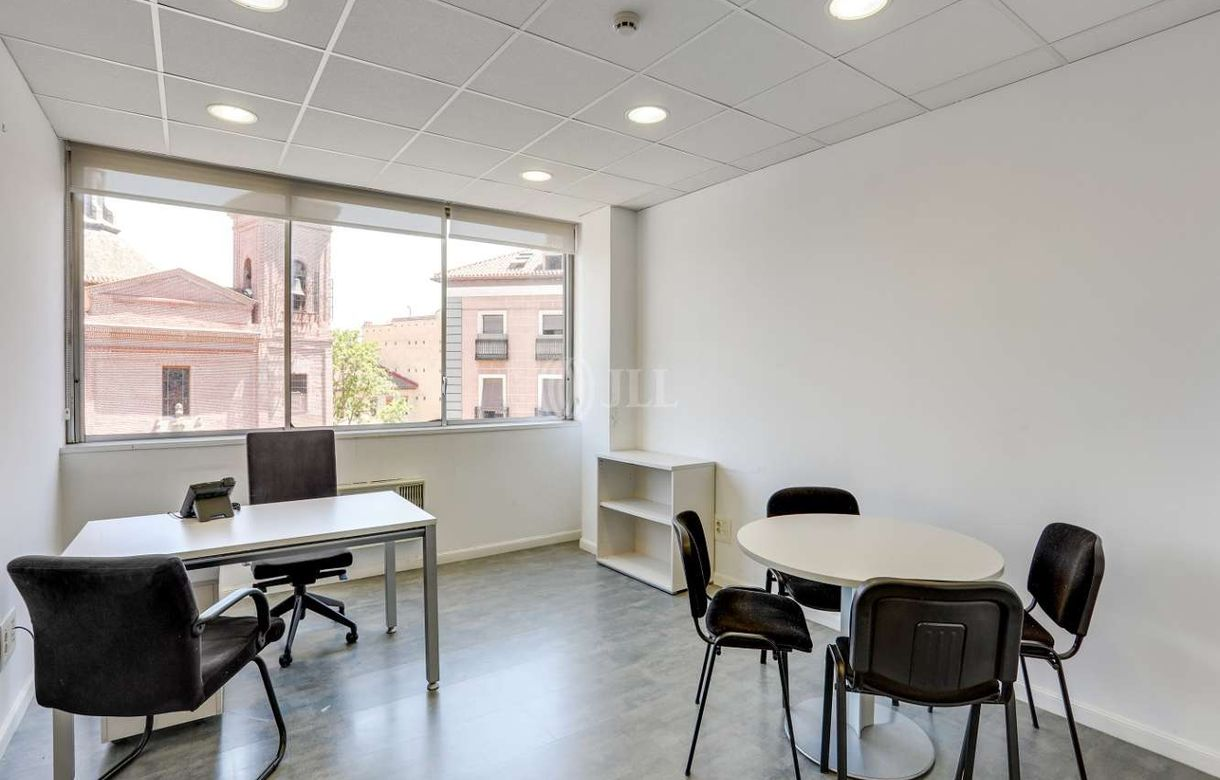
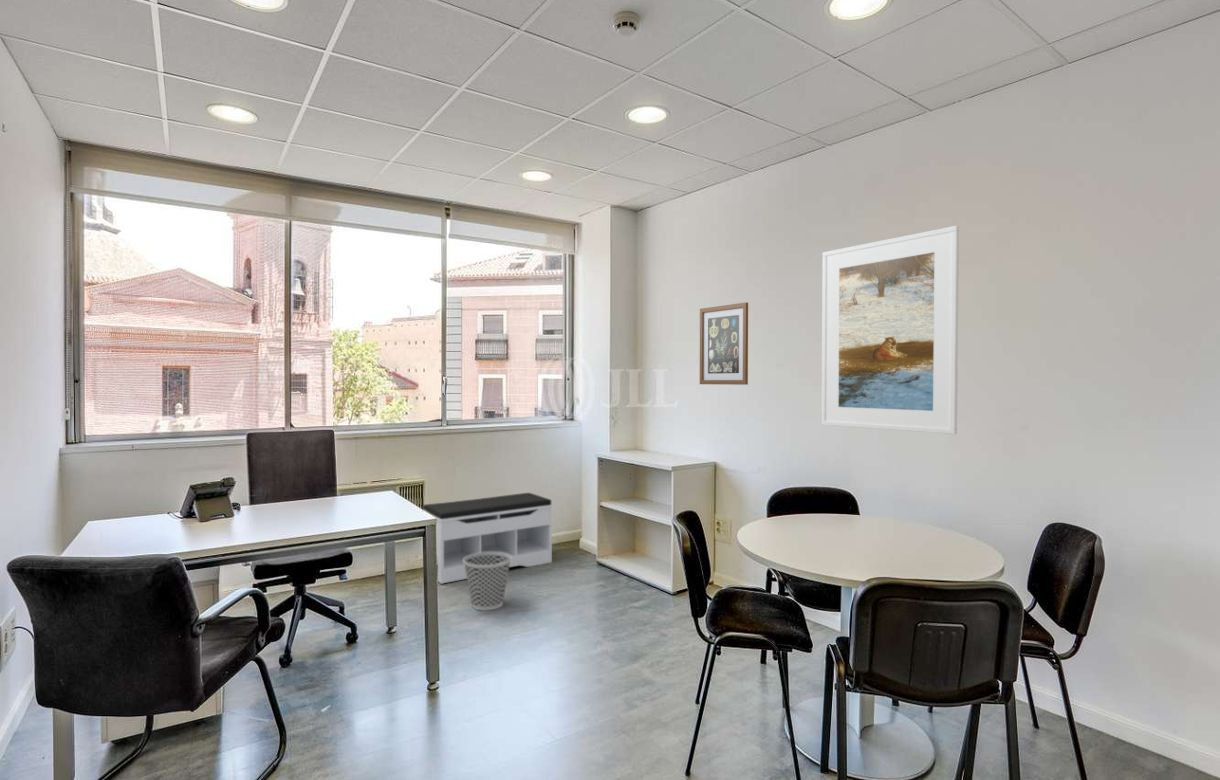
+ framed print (883, 334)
+ wall art (722, 345)
+ bench (488, 533)
+ wastebasket (487, 581)
